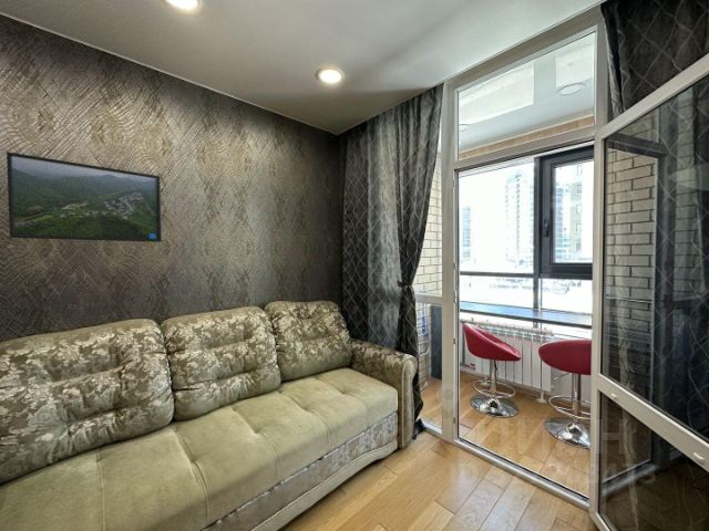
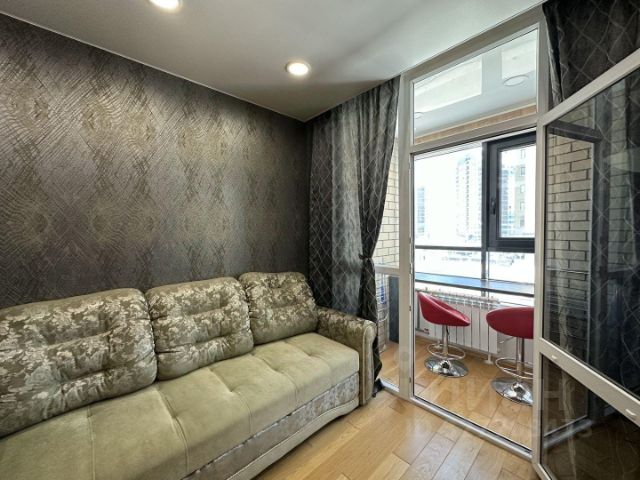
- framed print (94, 202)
